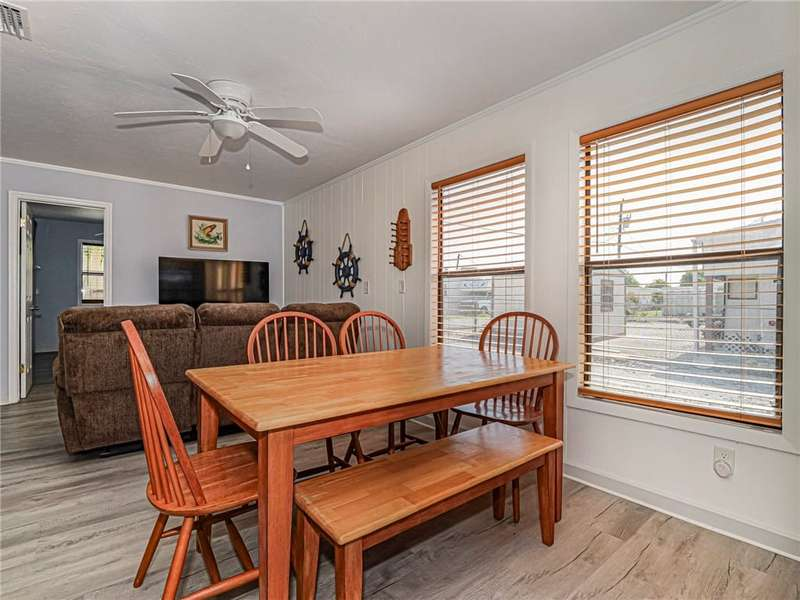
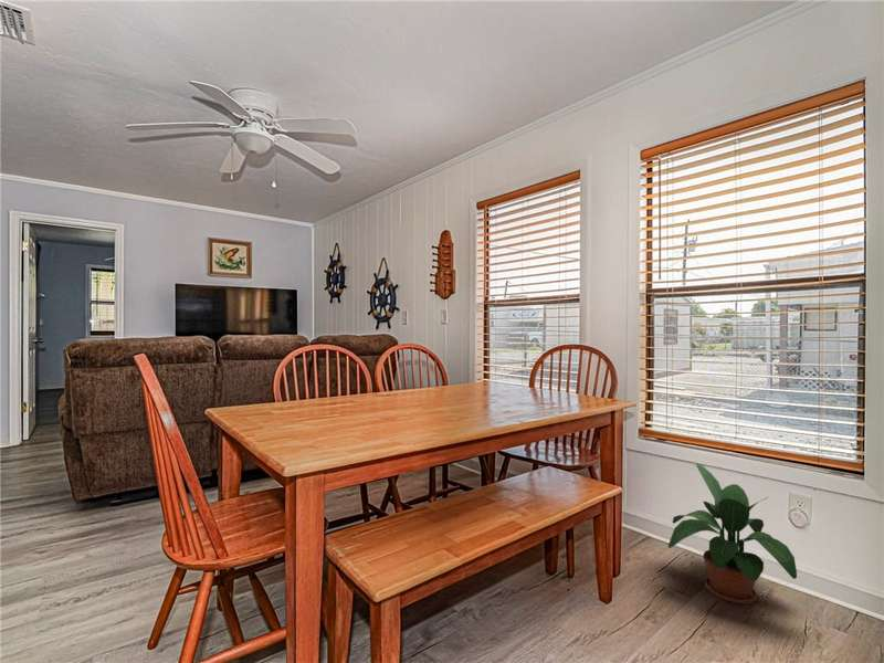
+ potted plant (730, 528)
